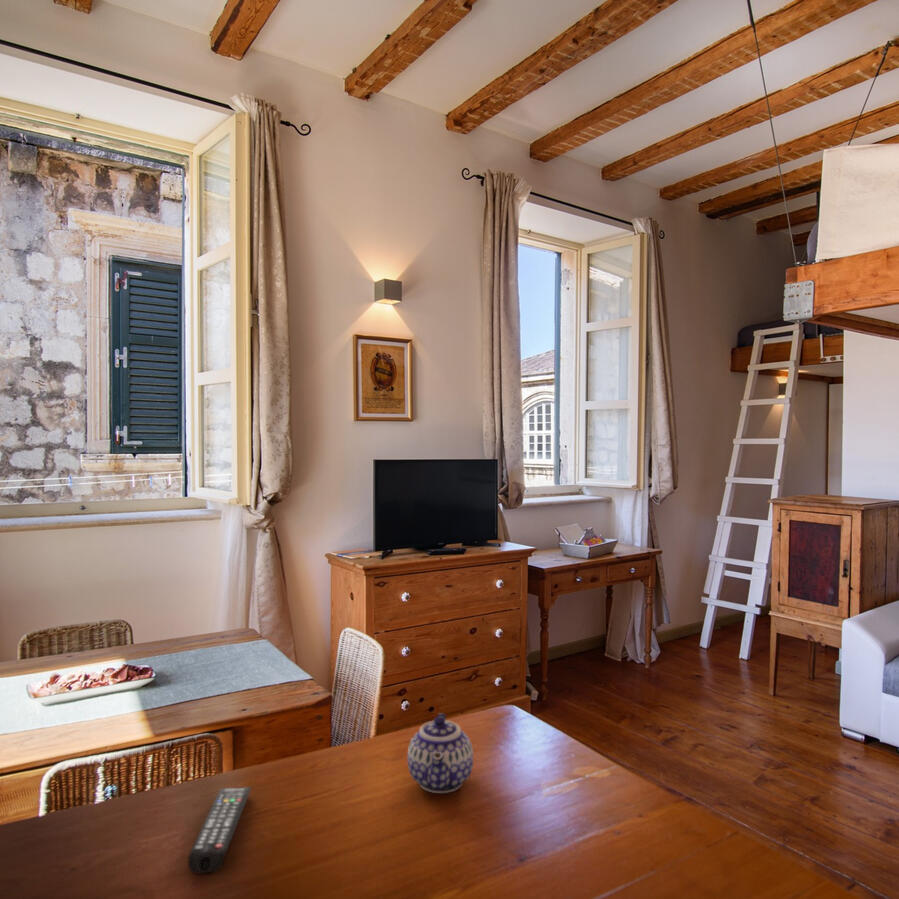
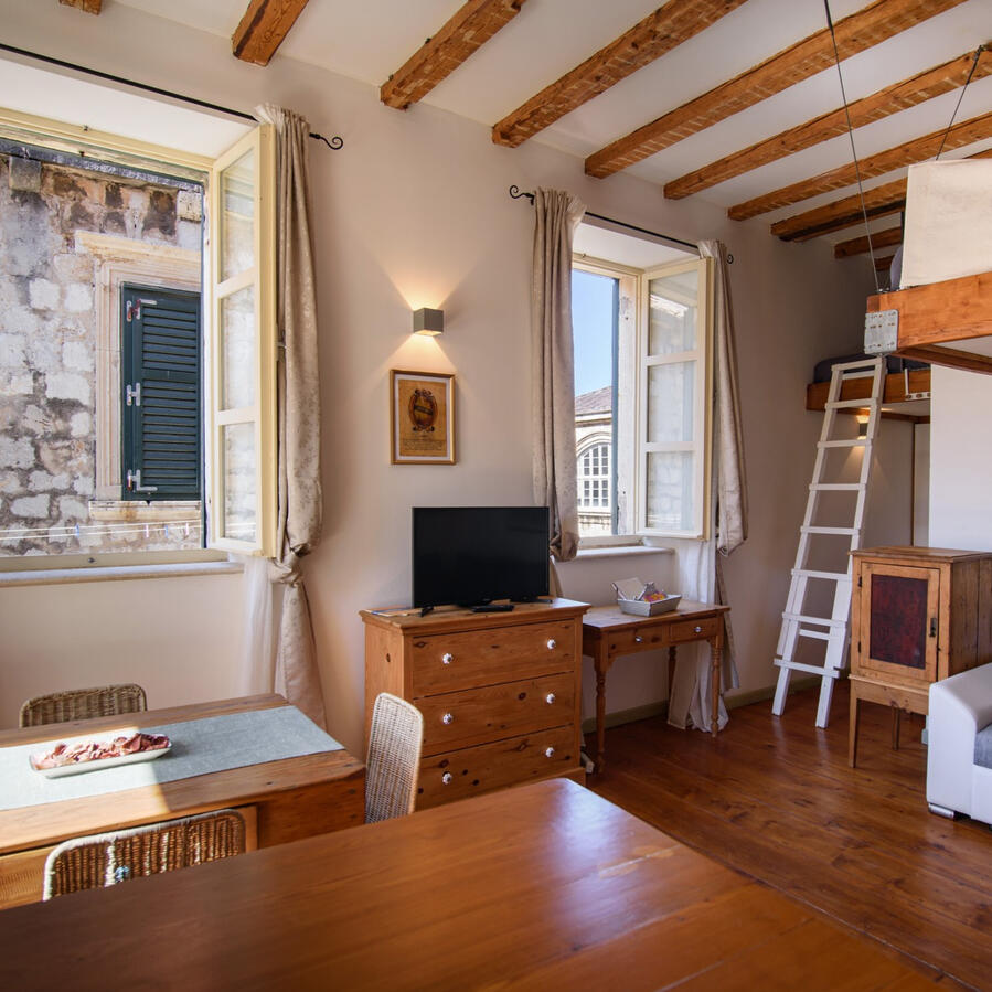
- teapot (440, 750)
- remote control (222, 823)
